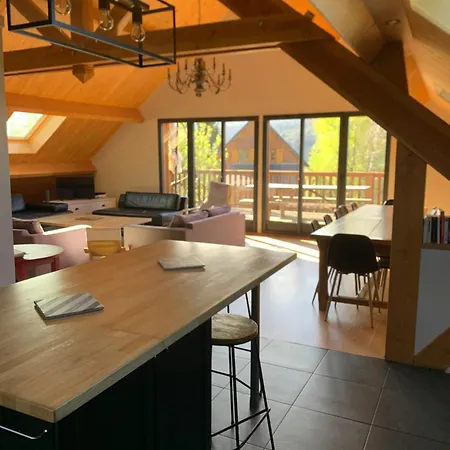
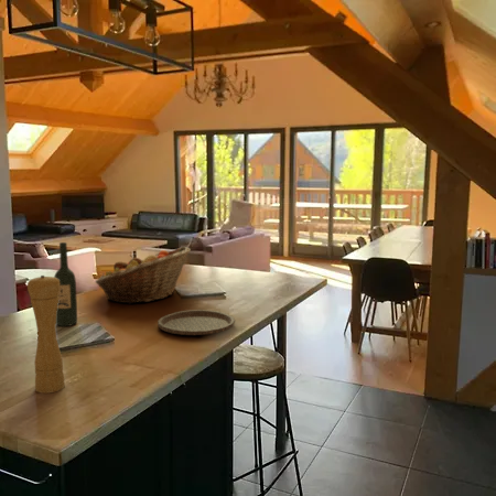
+ plate (196, 323)
+ pepper mill (45, 333)
+ fruit basket (144, 271)
+ wine bottle (64, 283)
